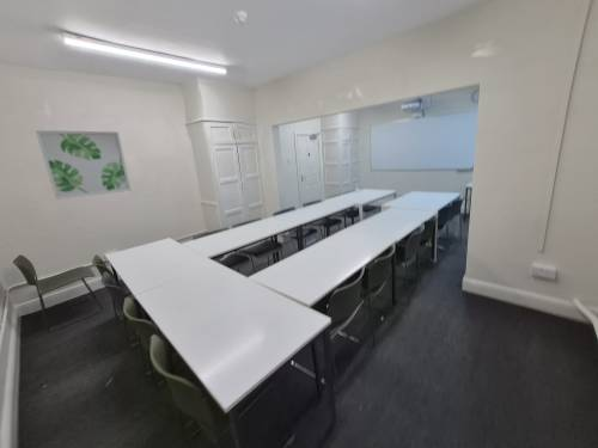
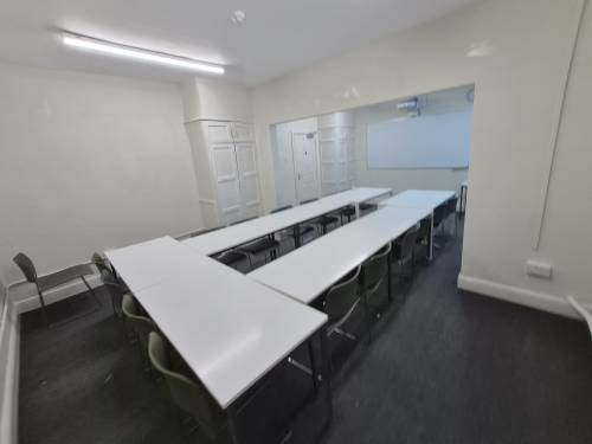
- wall art (87, 164)
